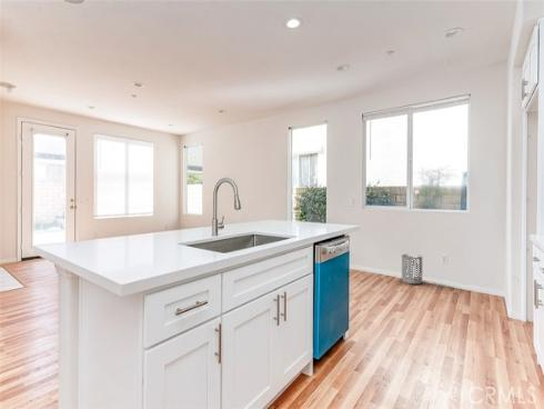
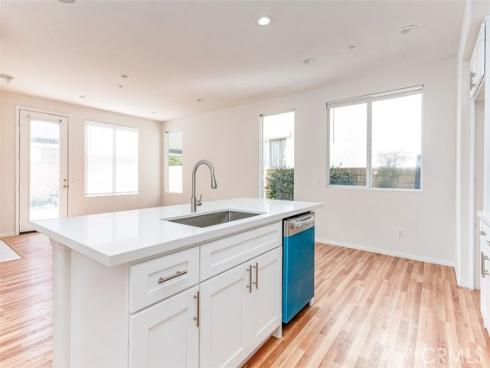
- trash can (412, 268)
